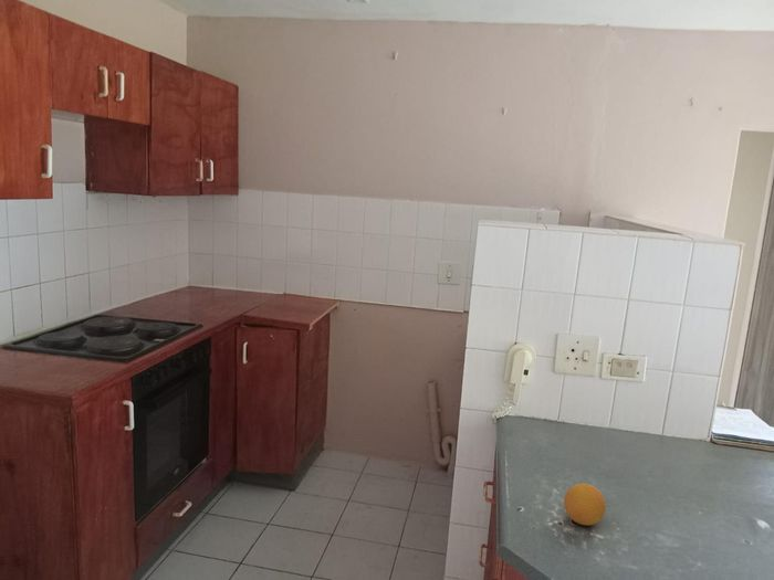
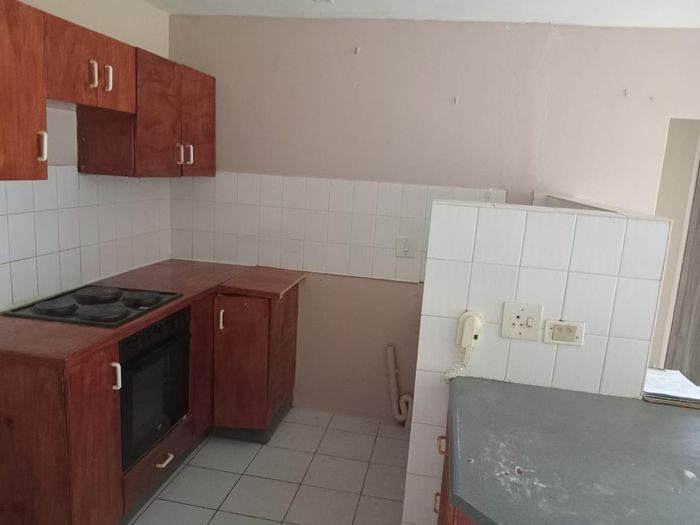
- fruit (584, 503)
